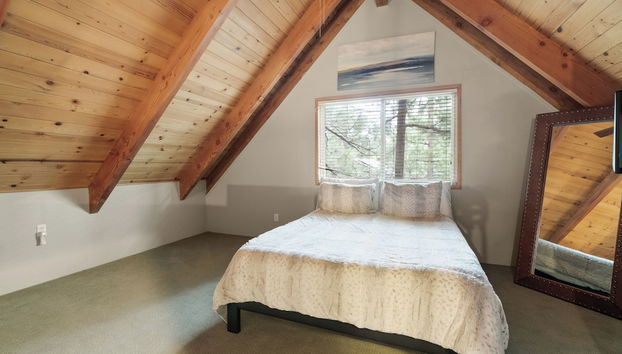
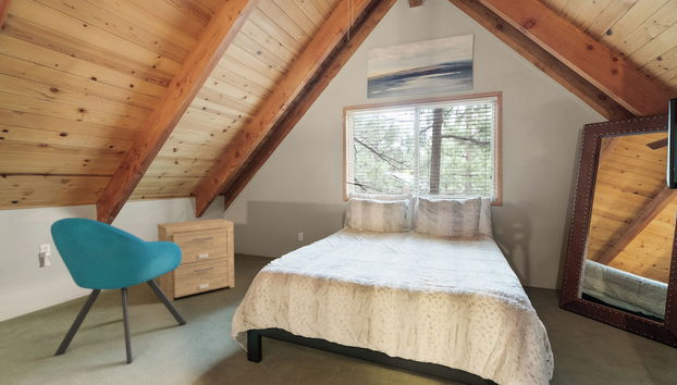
+ chair (119, 276)
+ side table (197, 257)
